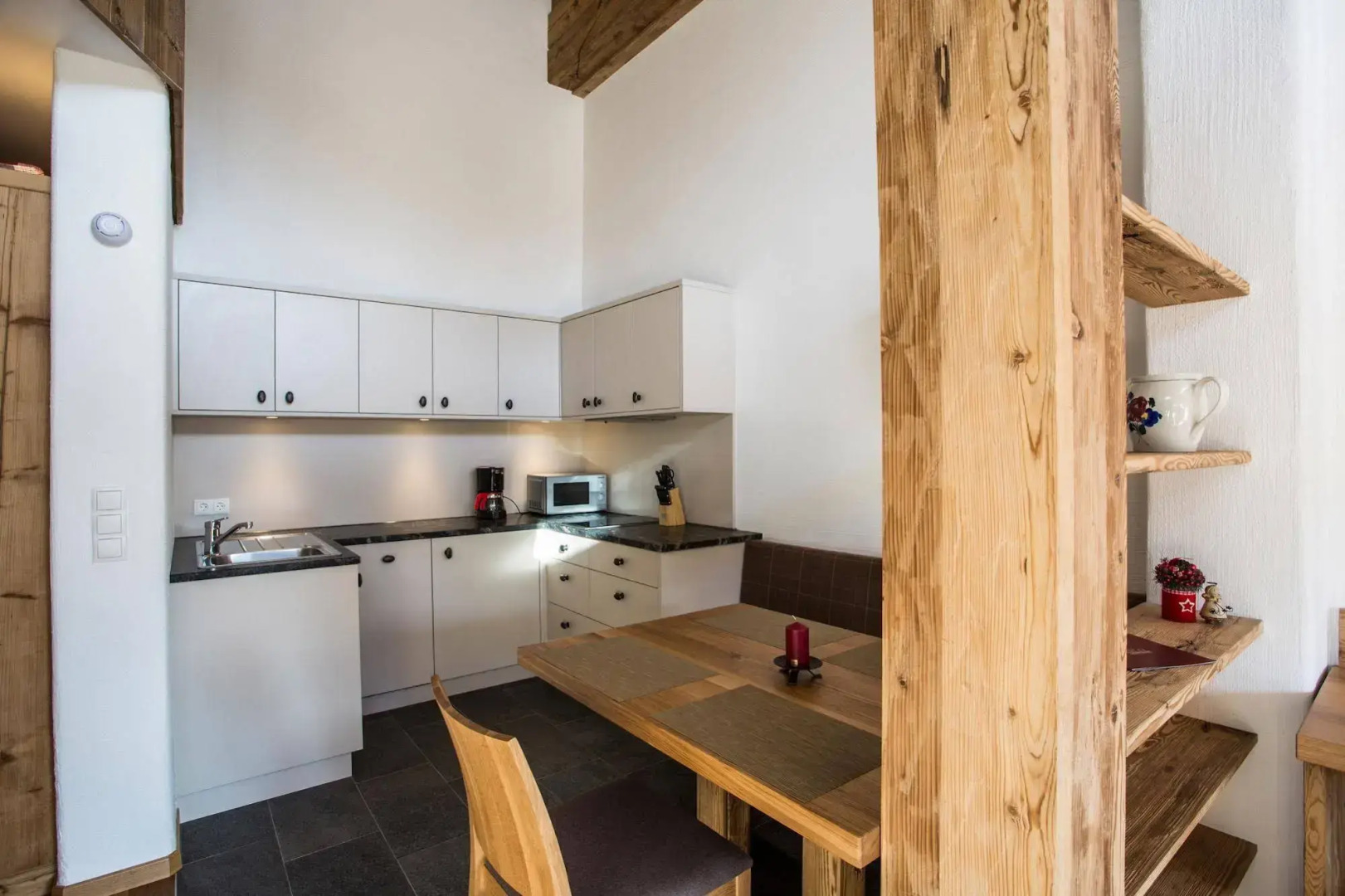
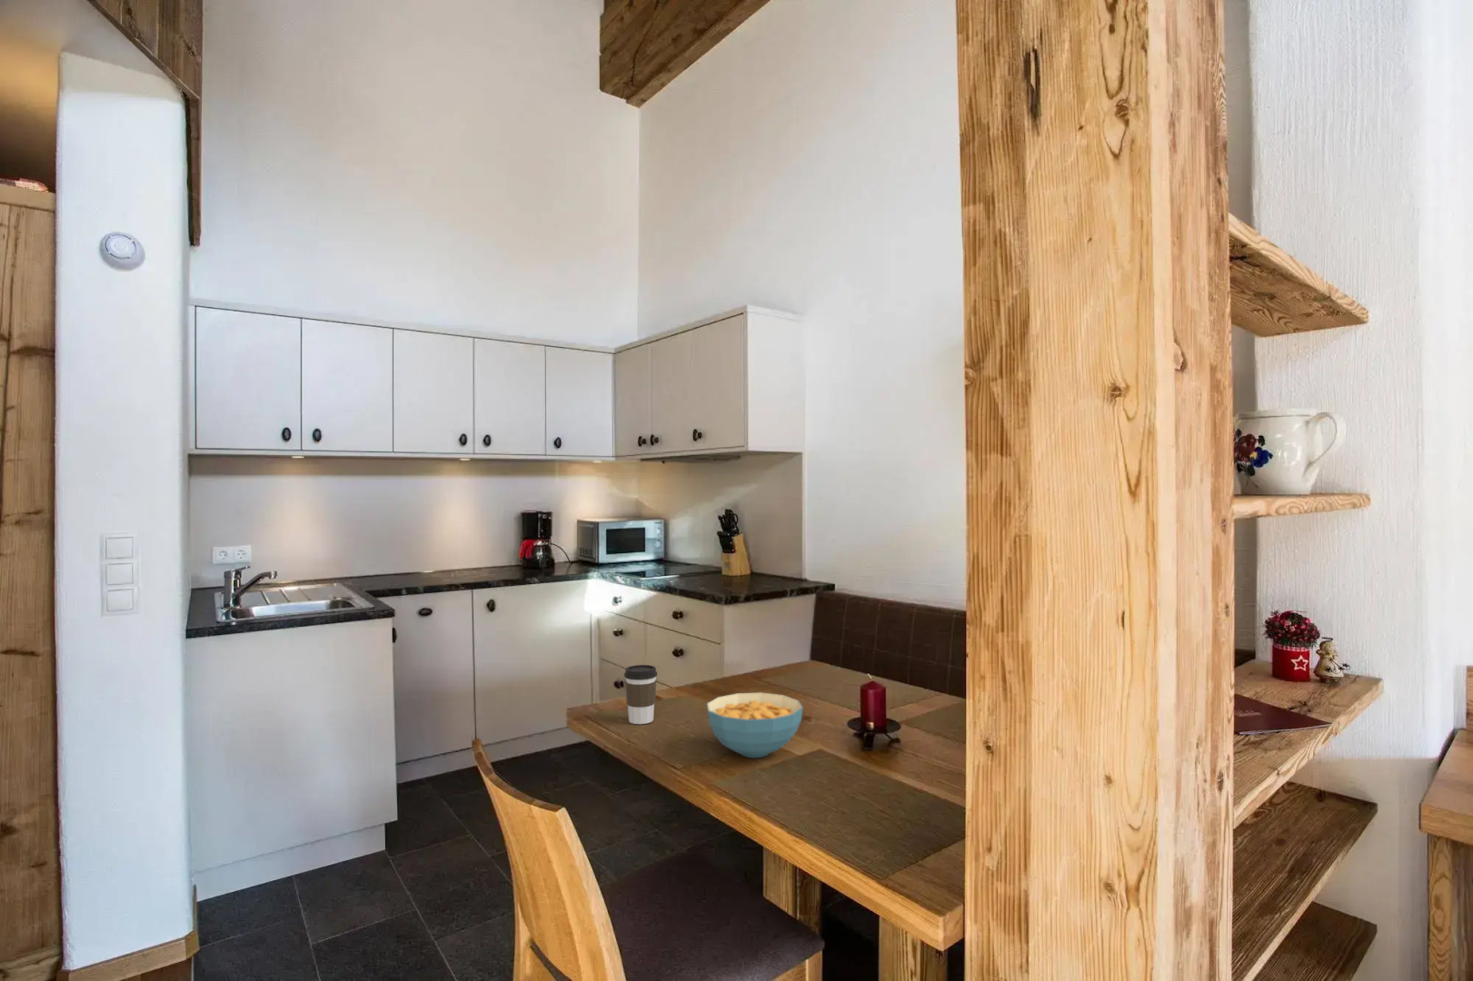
+ cereal bowl (755, 728)
+ coffee cup (641, 694)
